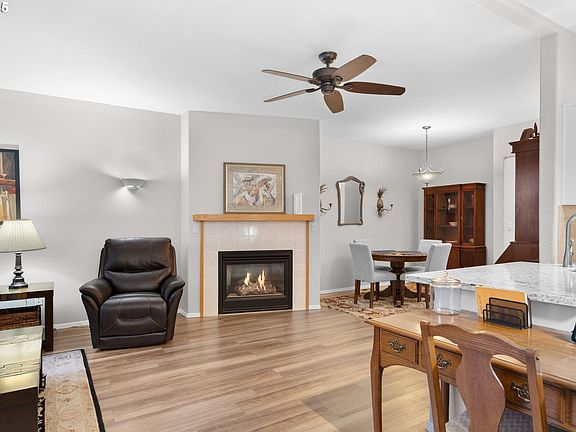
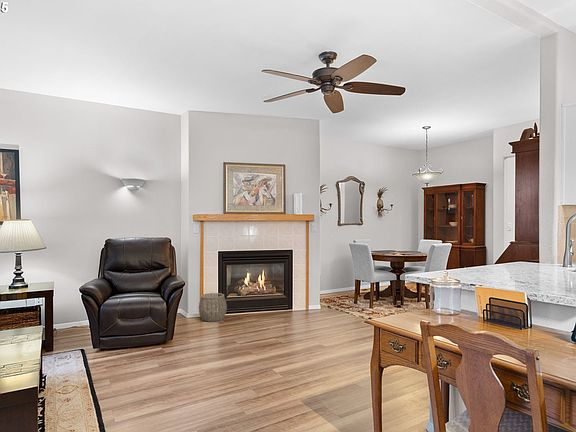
+ woven basket (212, 307)
